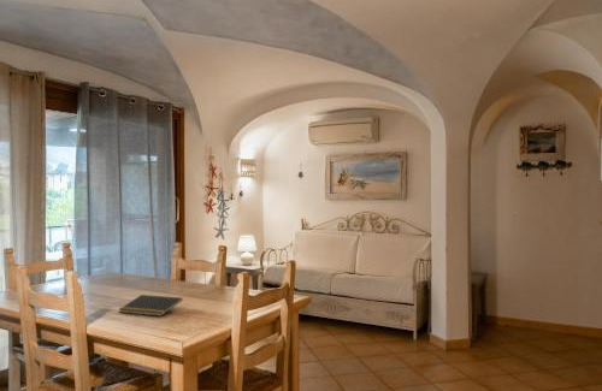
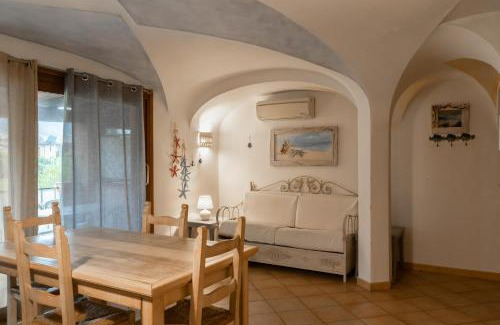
- notepad (150, 304)
